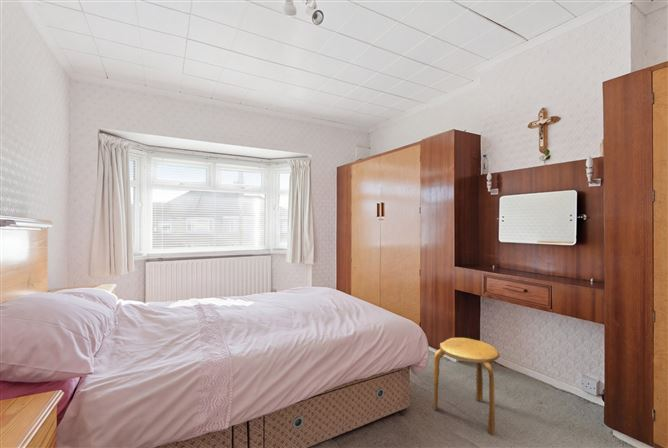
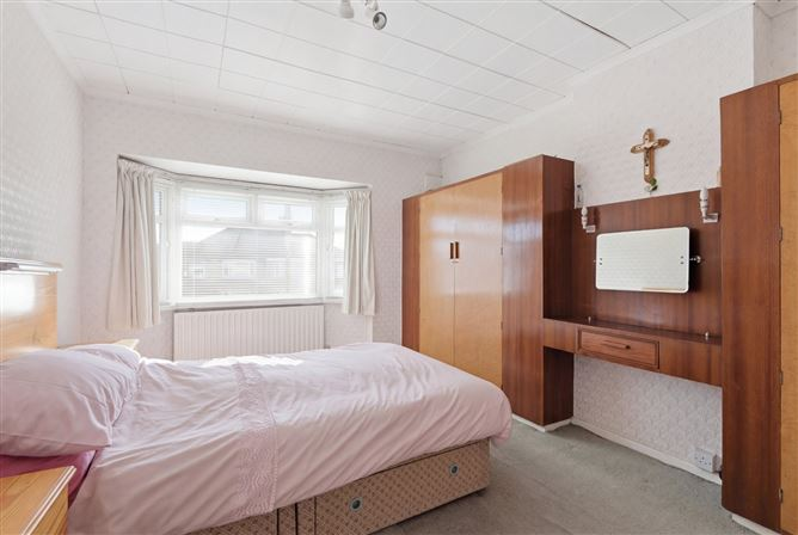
- stool (476, 378)
